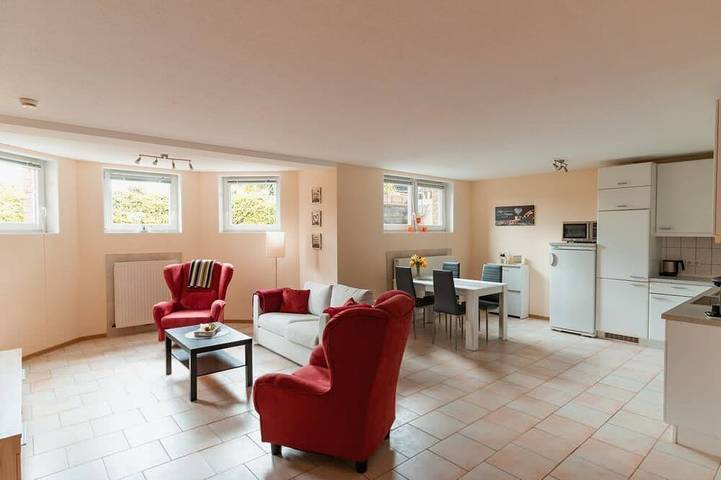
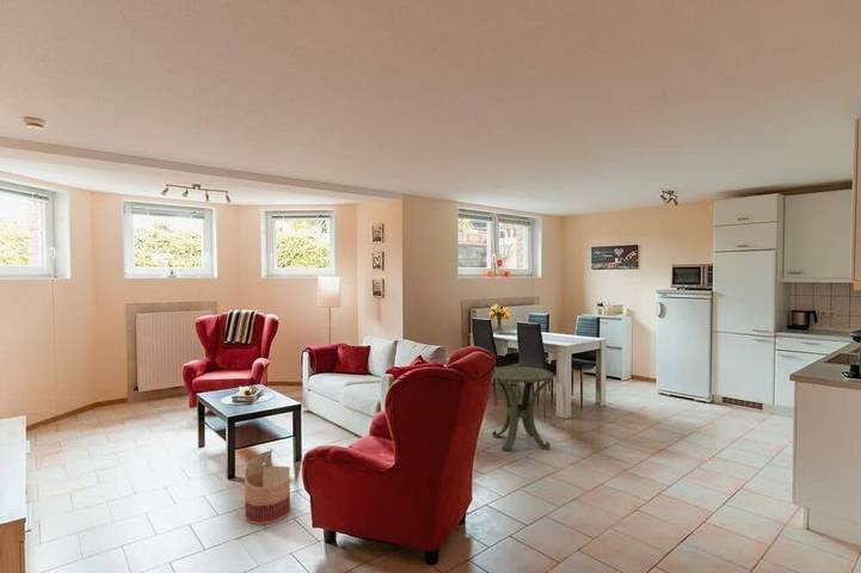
+ side table (519, 407)
+ basket (267, 485)
